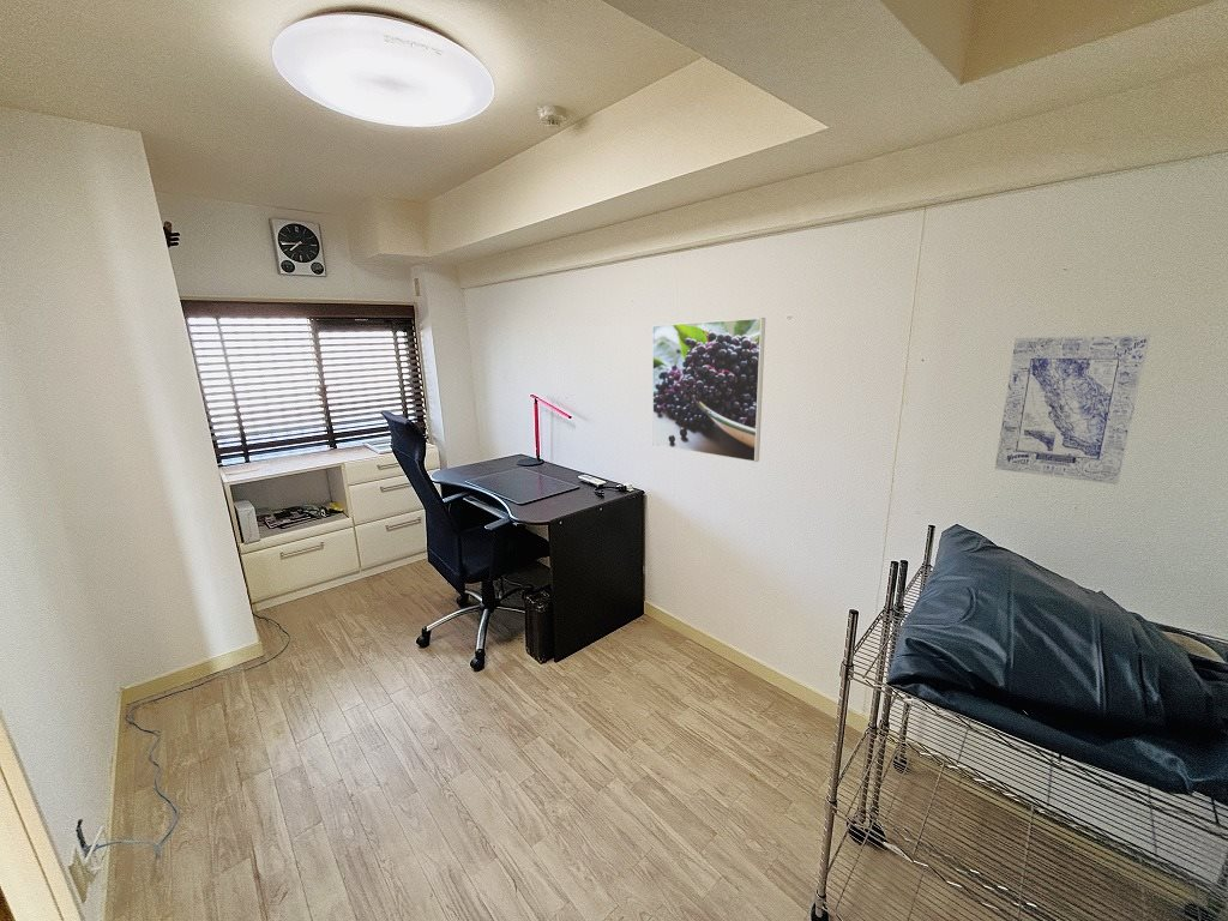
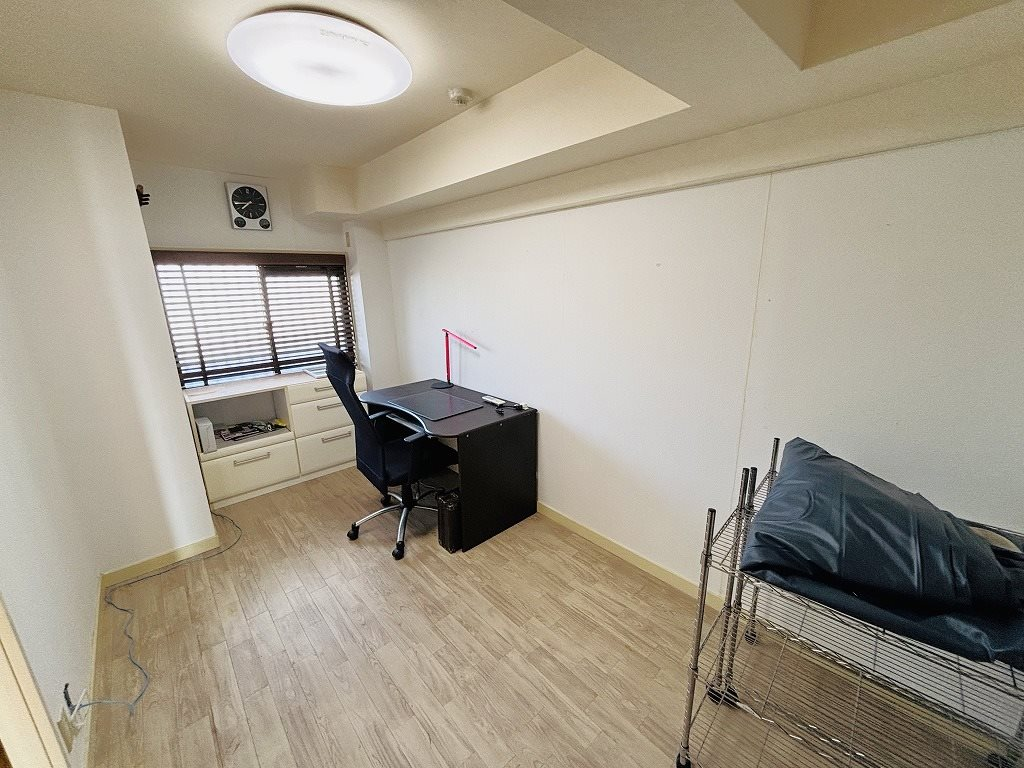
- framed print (702, 389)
- wall art (1065, 408)
